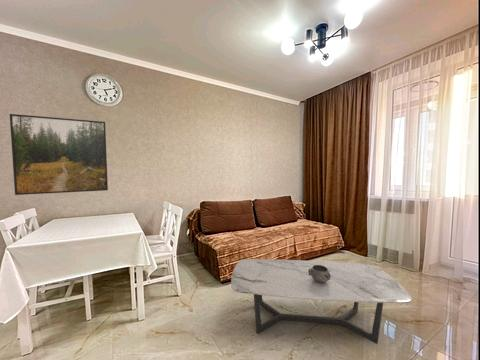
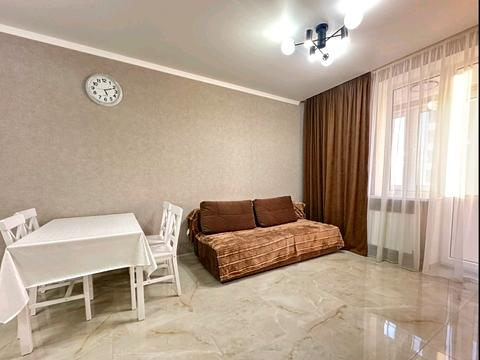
- decorative bowl (321, 274)
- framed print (63, 155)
- coffee table (310, 298)
